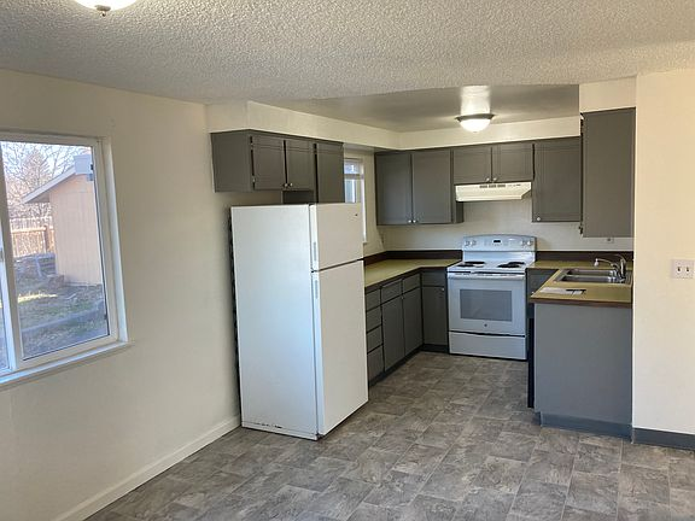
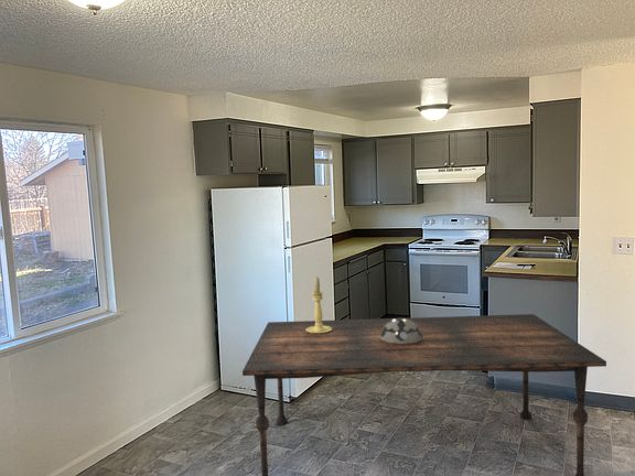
+ decorative bowl (401, 328)
+ dining table (410, 370)
+ candle holder (318, 303)
